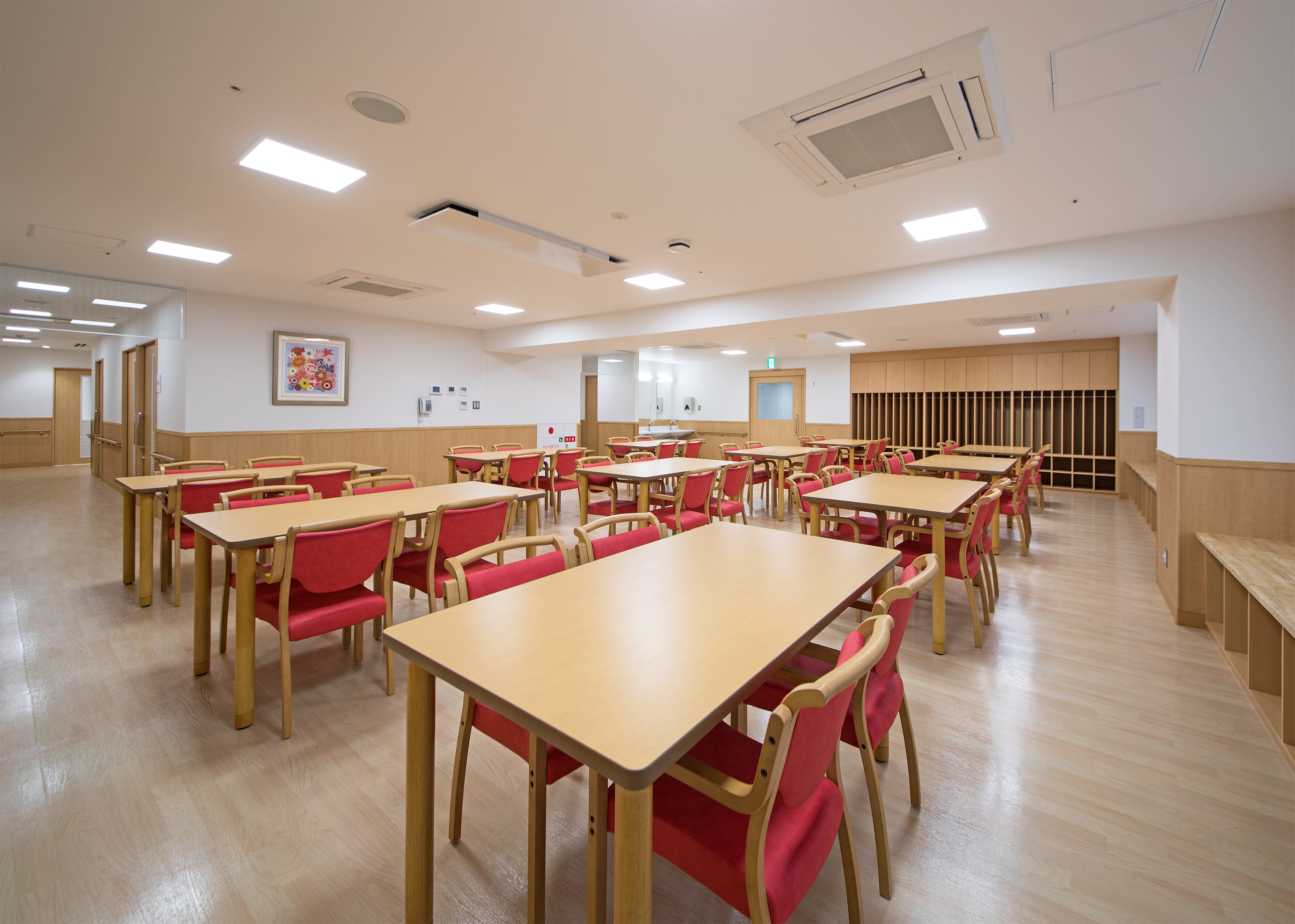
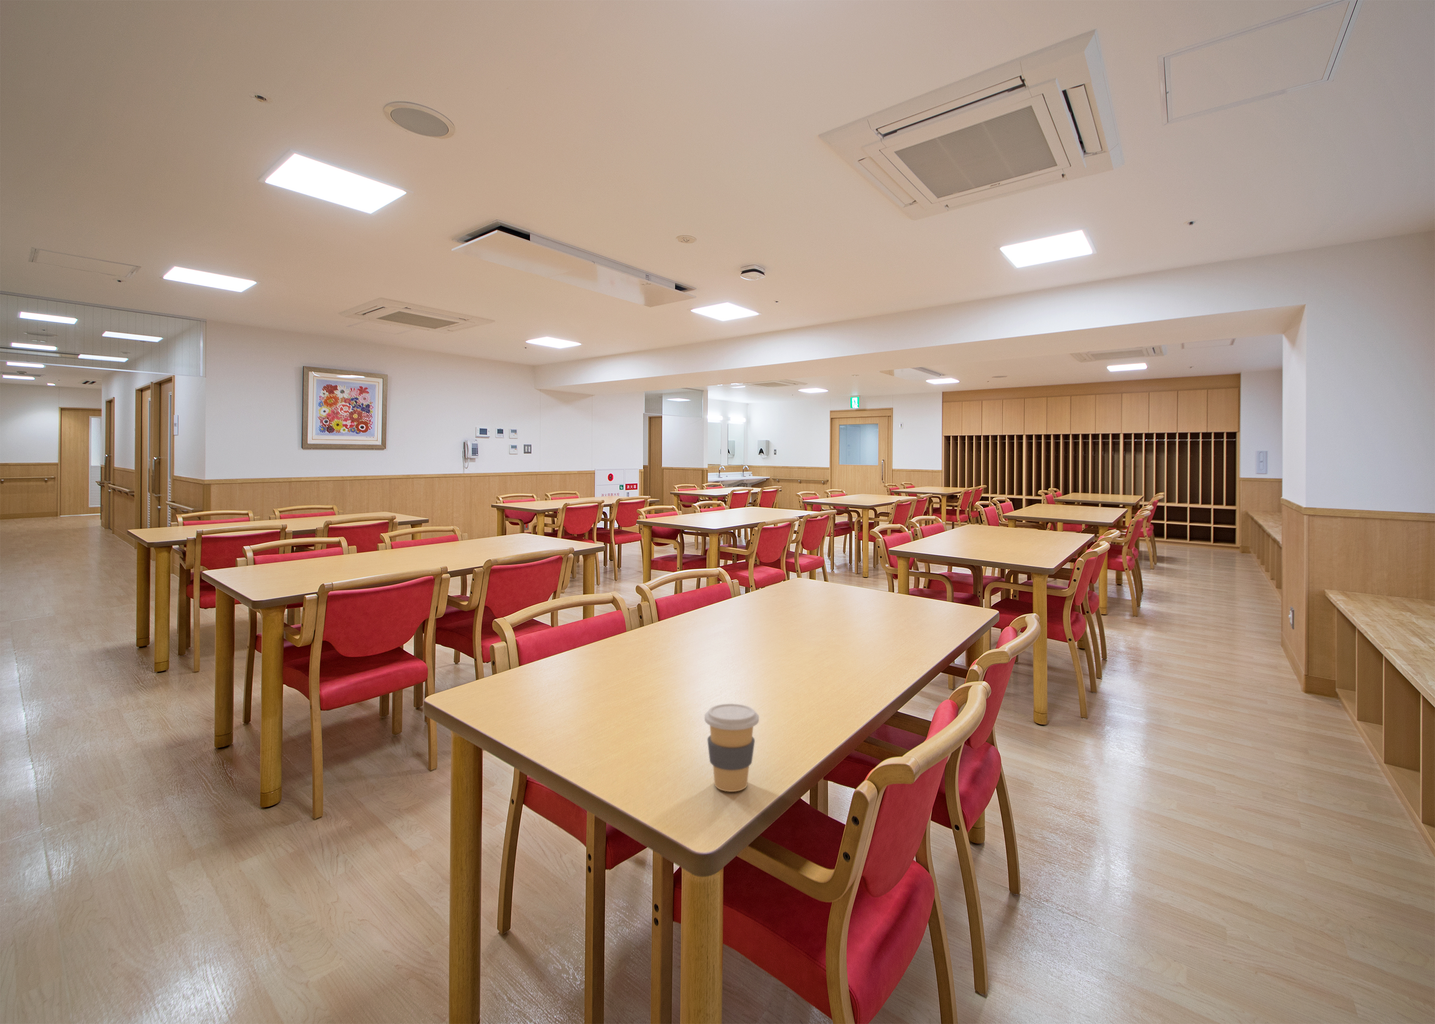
+ coffee cup (731, 747)
